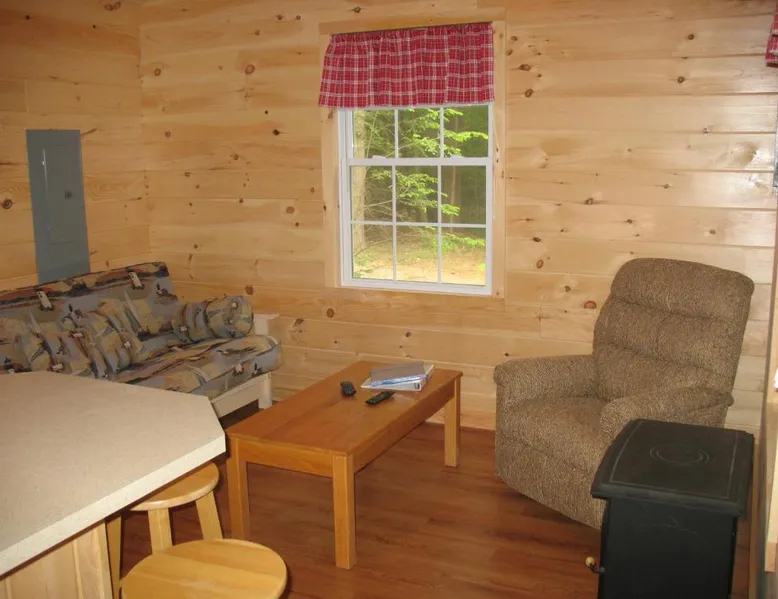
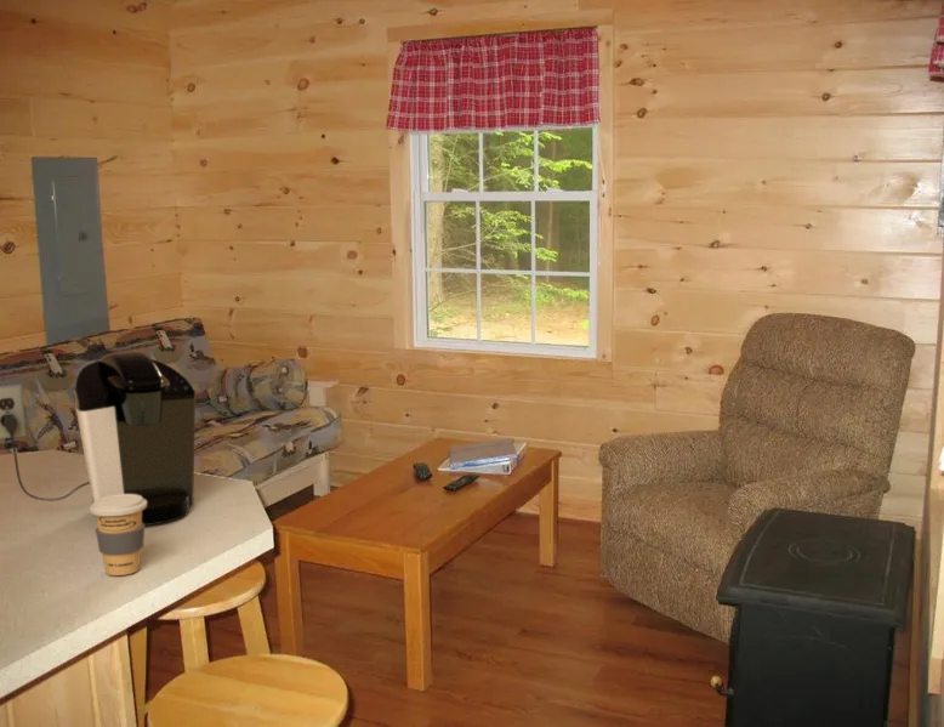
+ coffee maker (102, 436)
+ coffee cup (120, 534)
